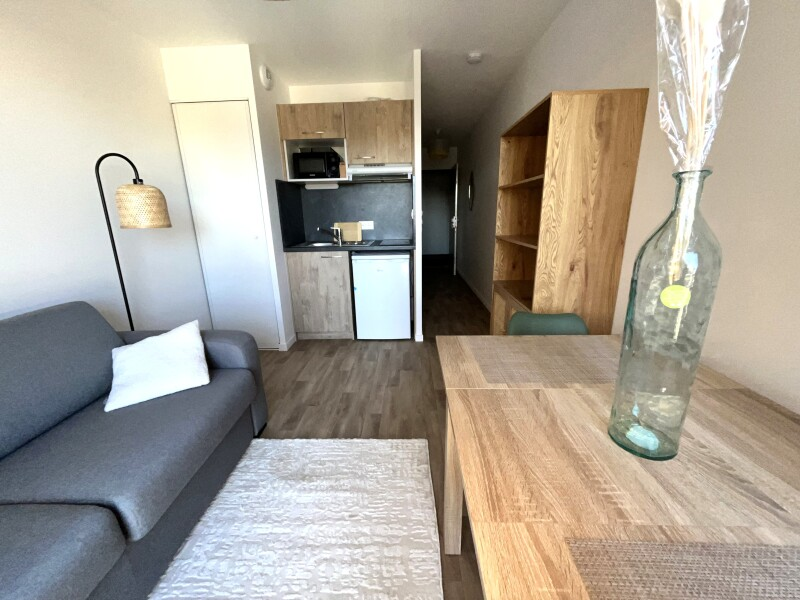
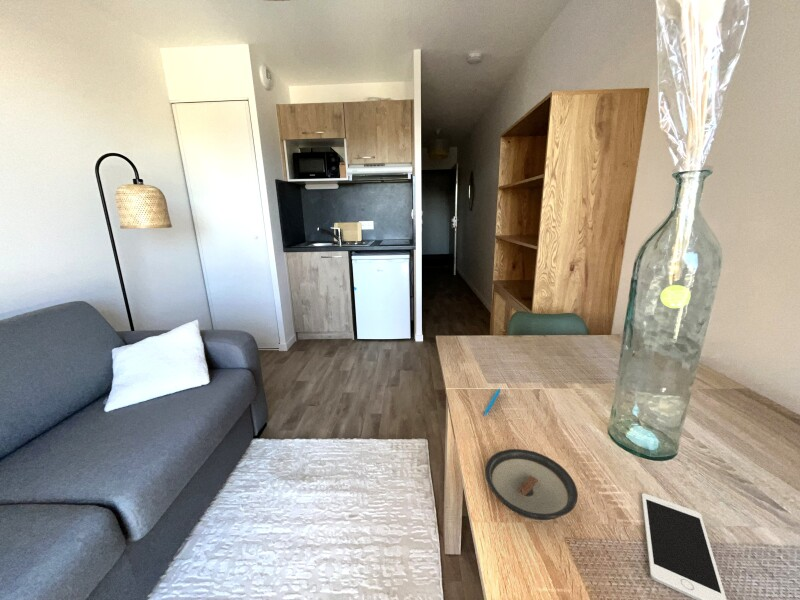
+ pen (492, 401)
+ cell phone (677, 542)
+ saucer (528, 487)
